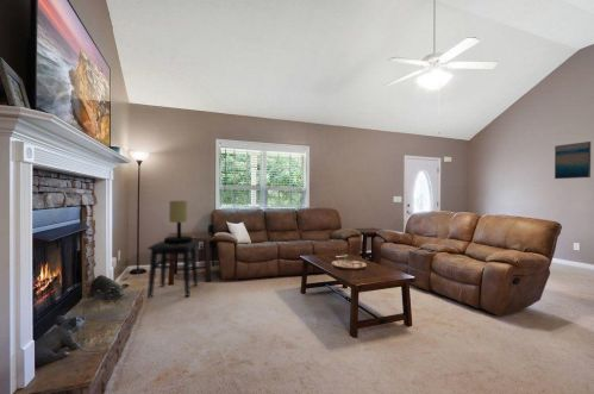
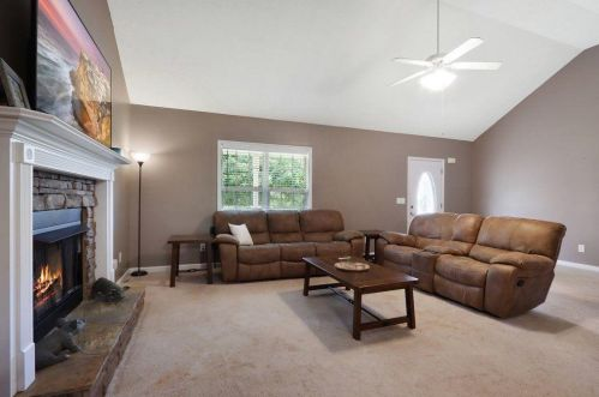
- wall art (571, 161)
- table lamp (177, 221)
- side table (174, 267)
